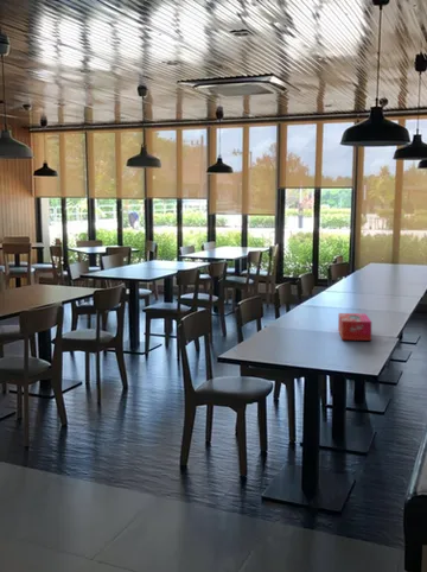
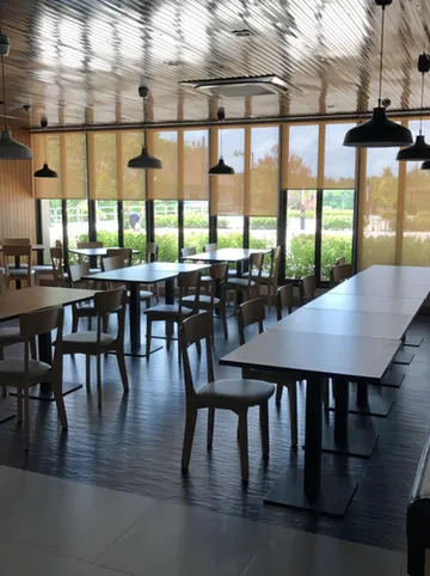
- tissue box (353, 325)
